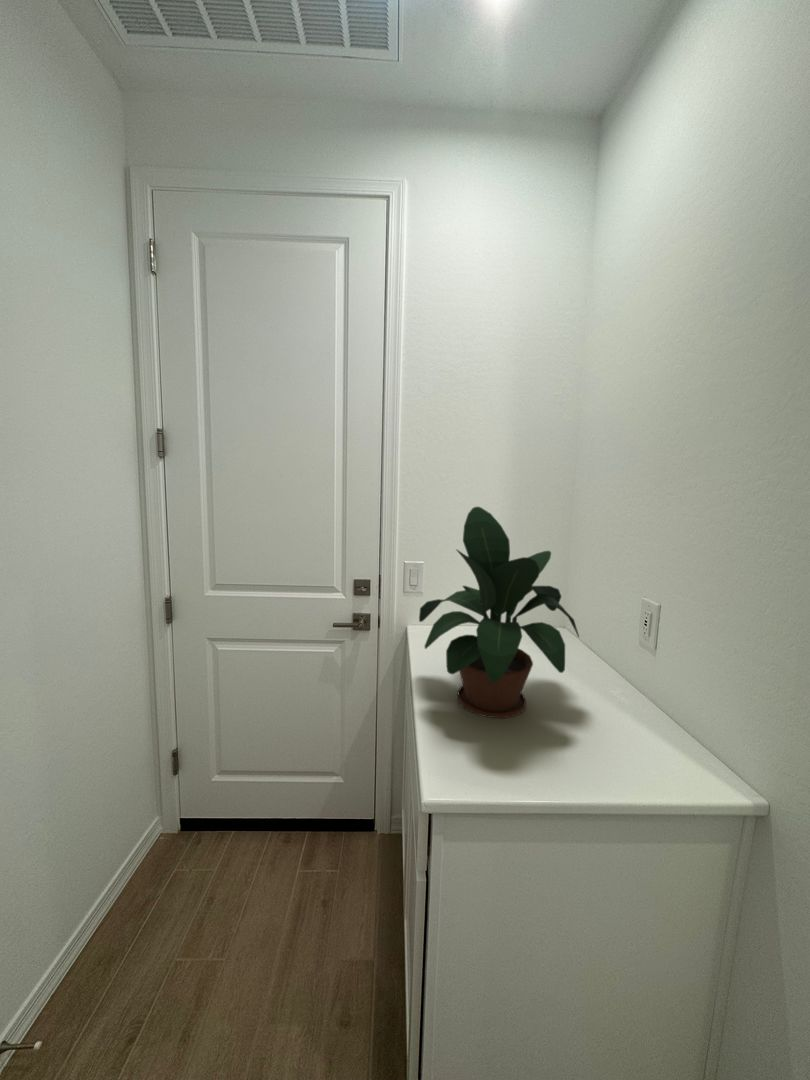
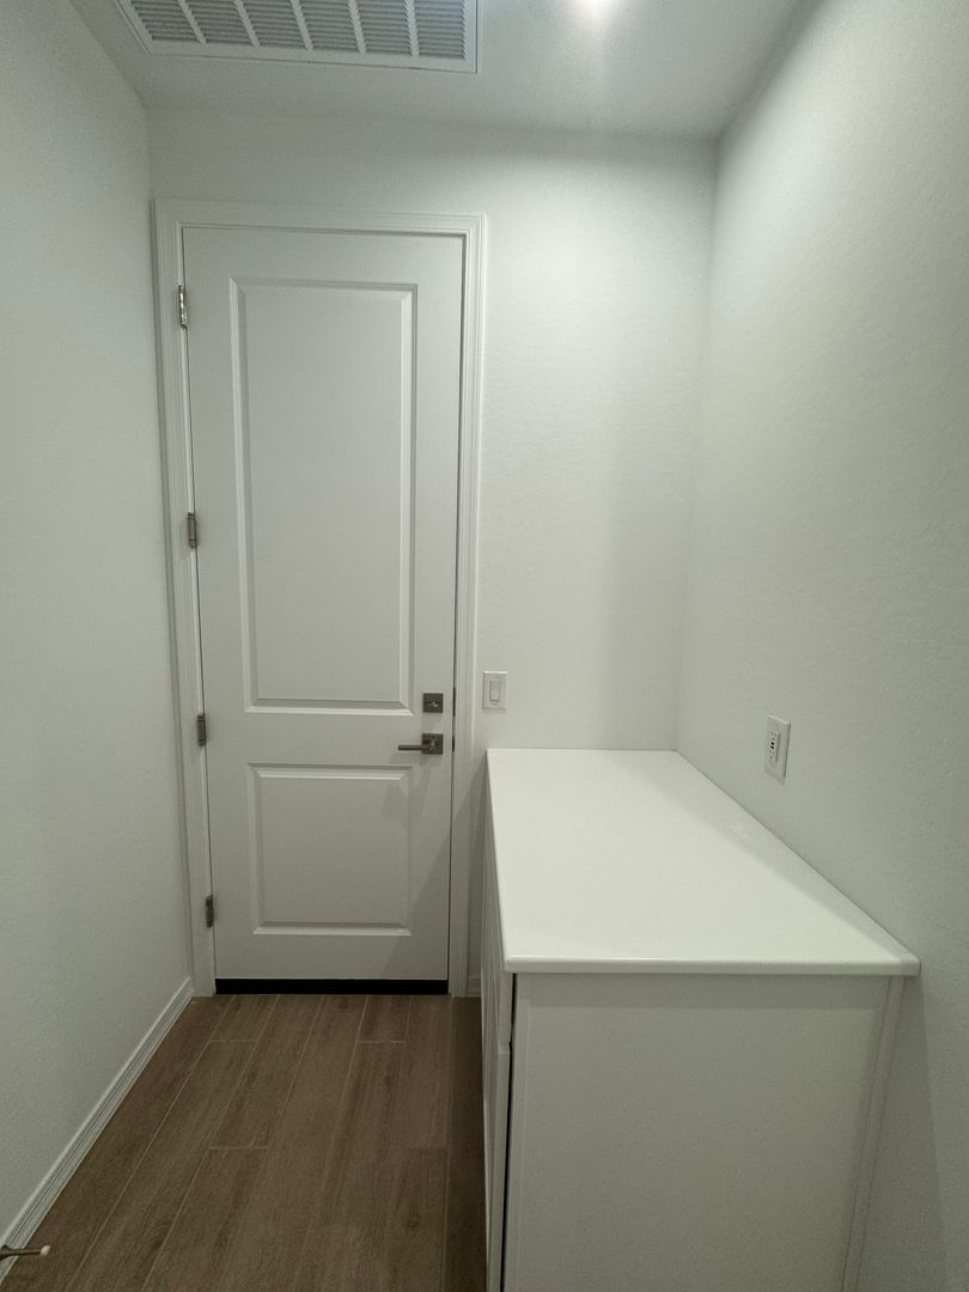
- potted plant (501, 609)
